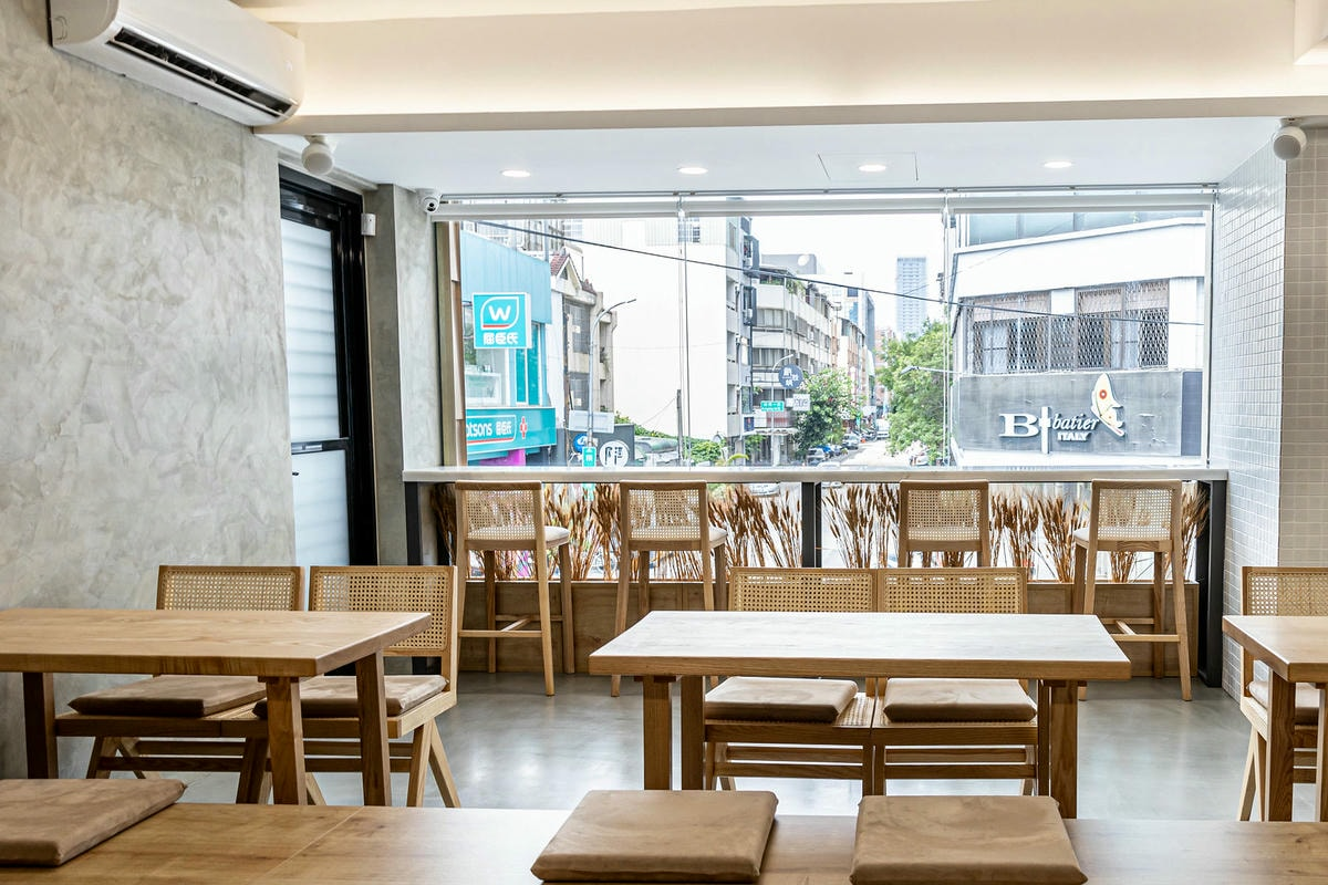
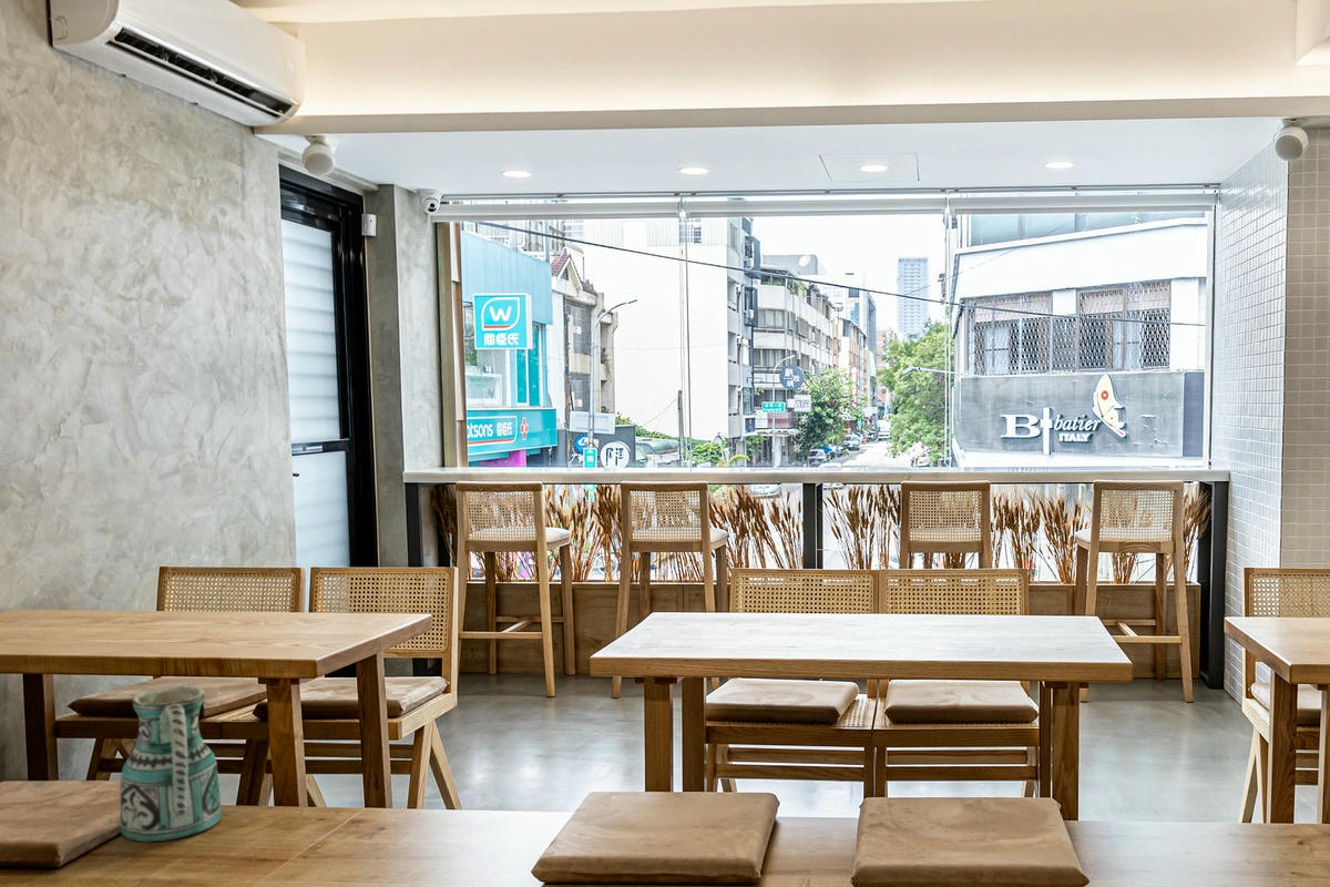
+ ceramic pitcher (164, 762)
